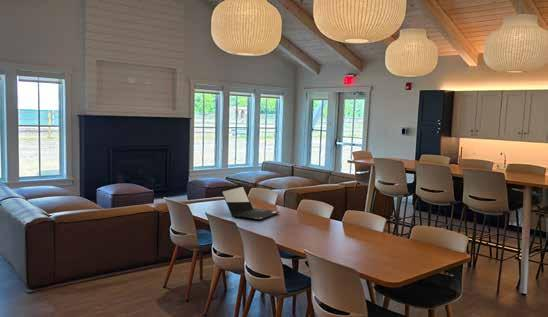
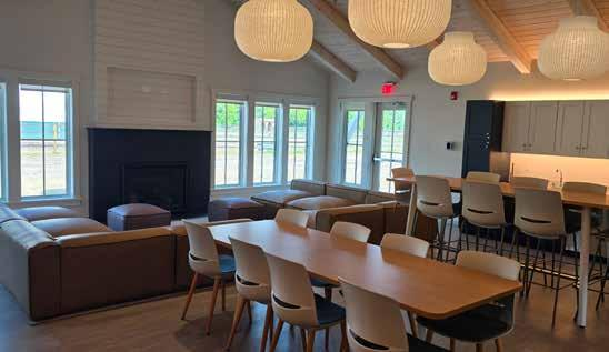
- laptop computer (249, 201)
